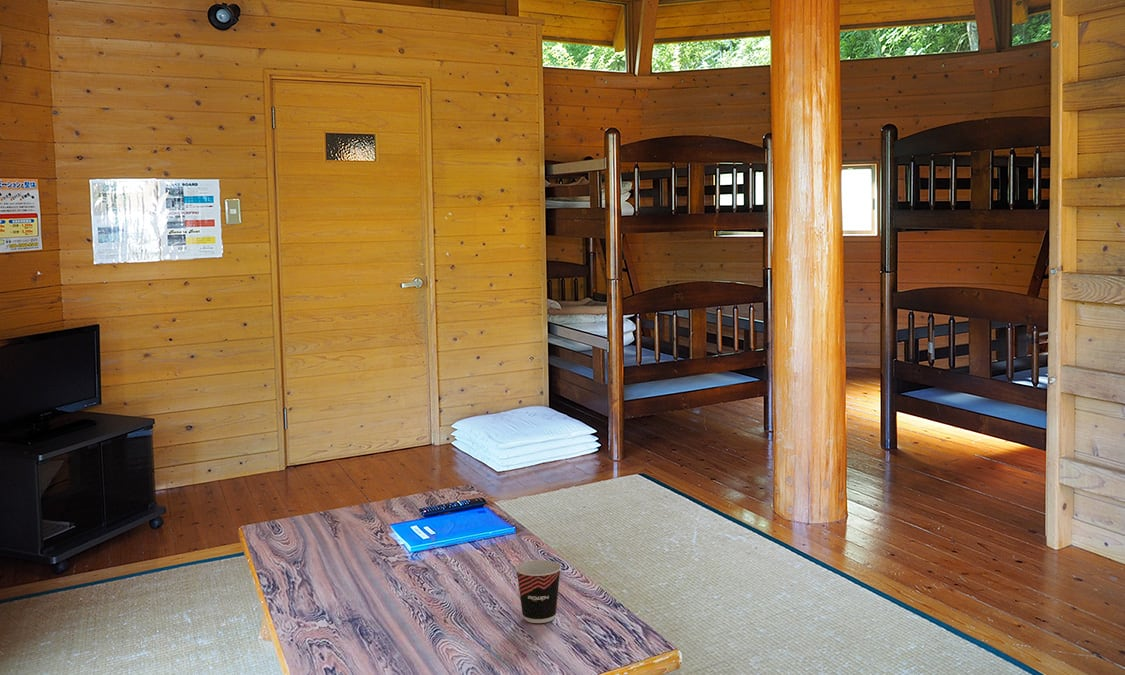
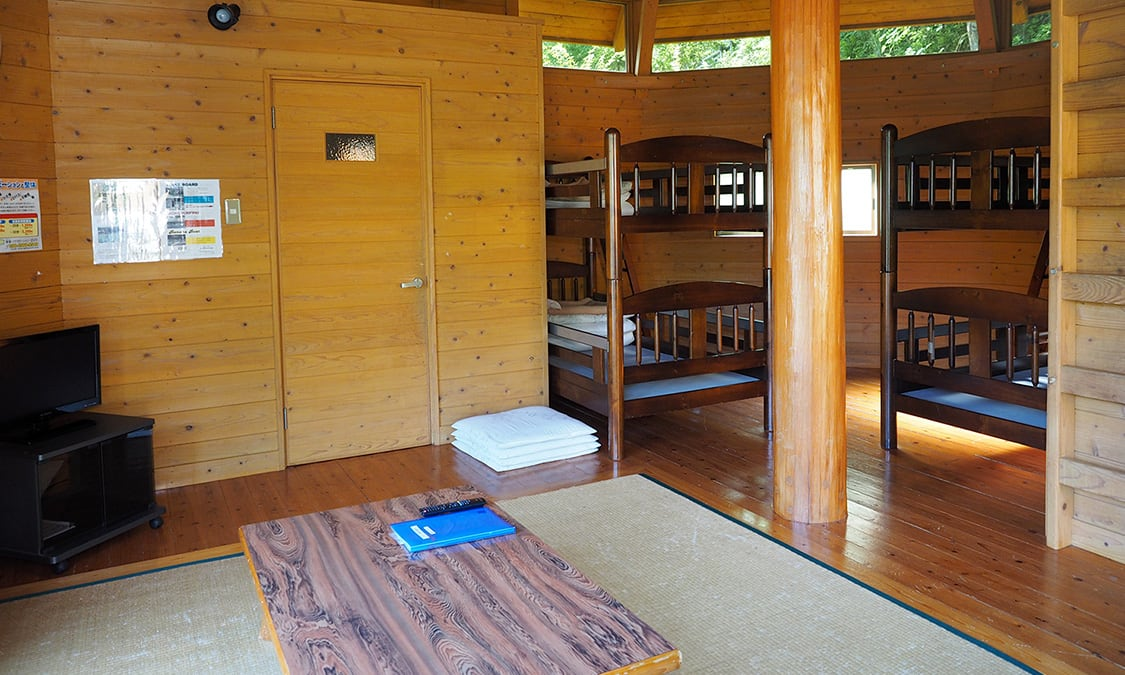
- cup (538, 592)
